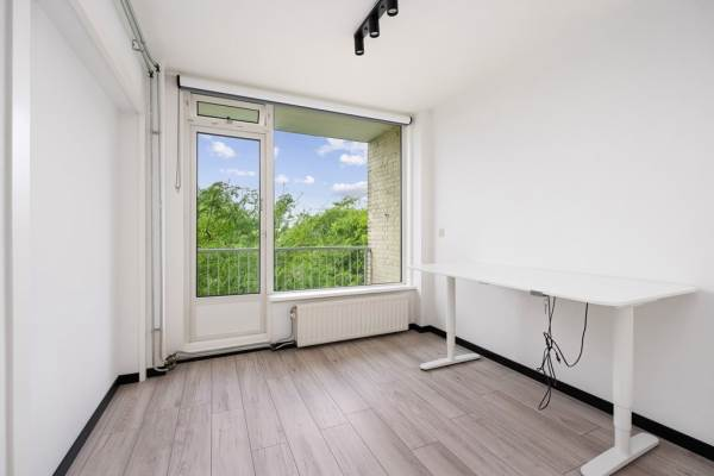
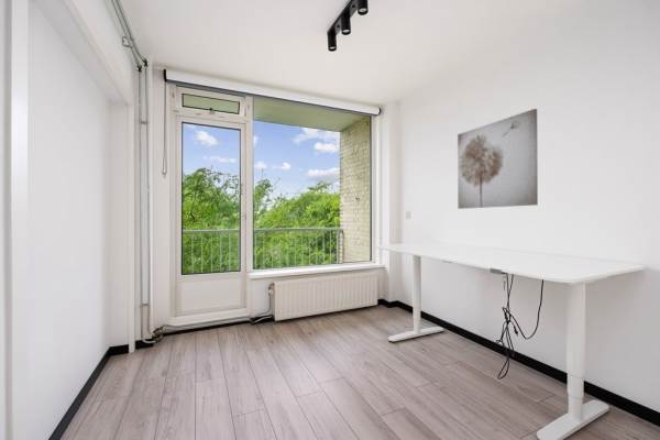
+ wall art (492, 165)
